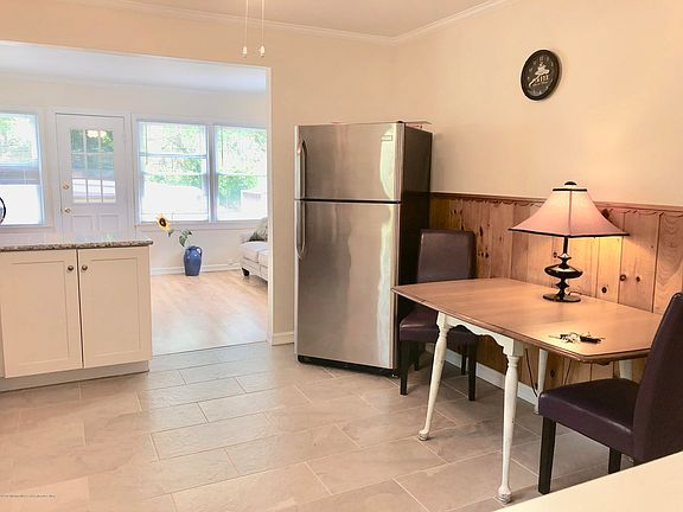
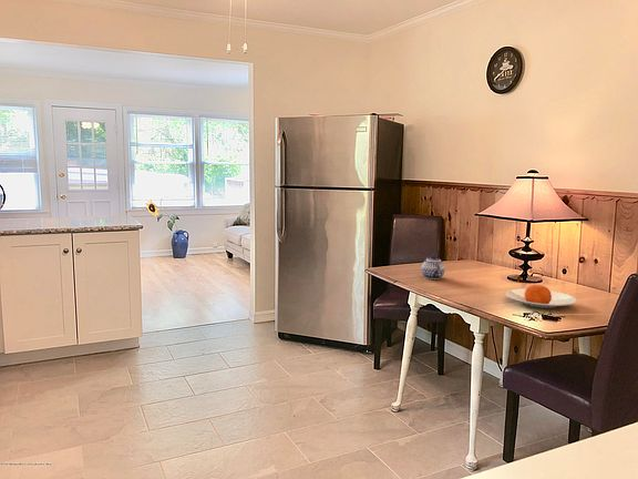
+ plate (541, 294)
+ teapot (432, 266)
